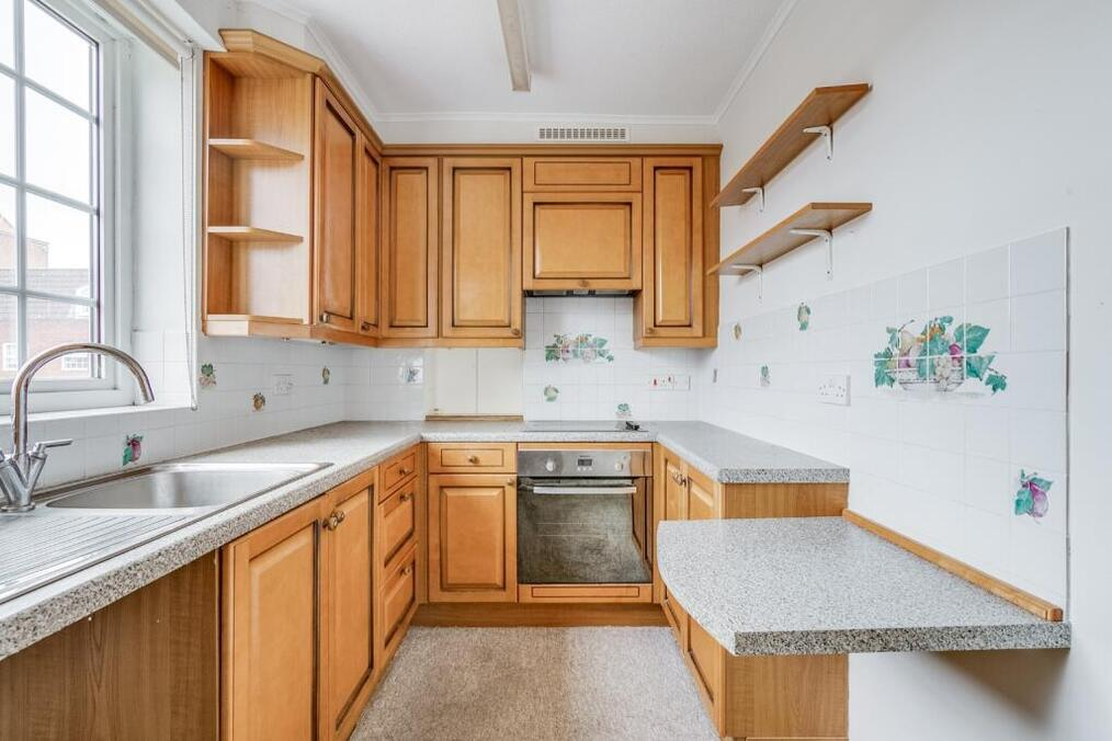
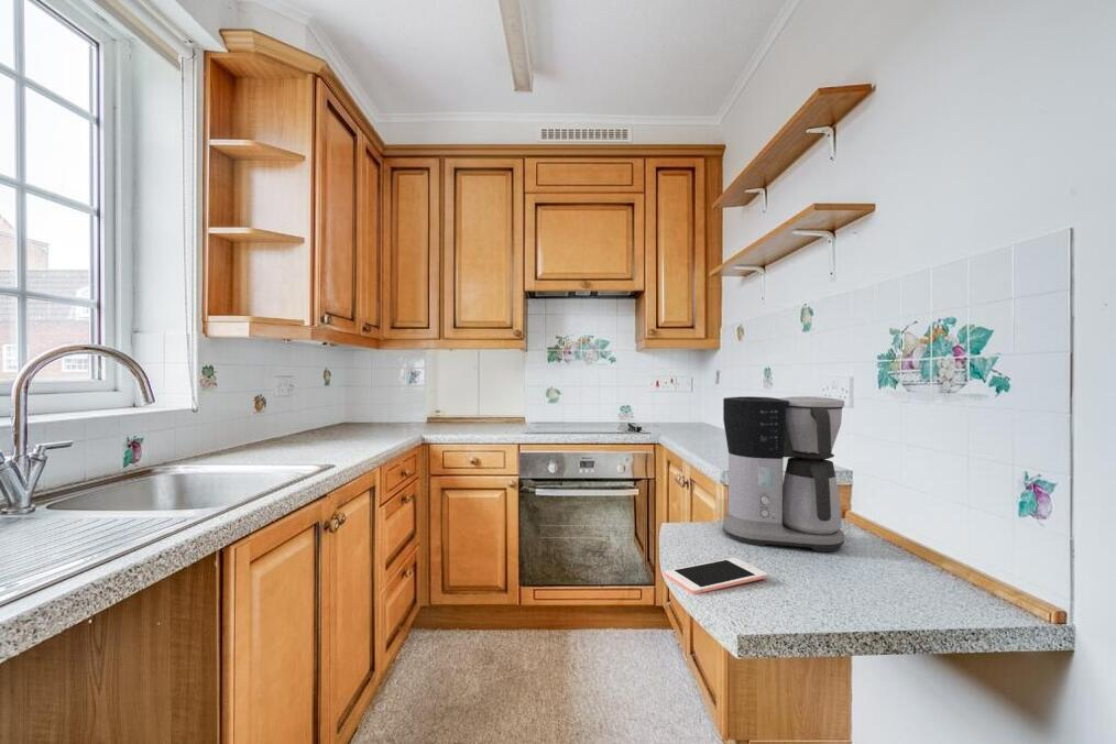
+ coffee maker (781, 469)
+ cell phone (715, 575)
